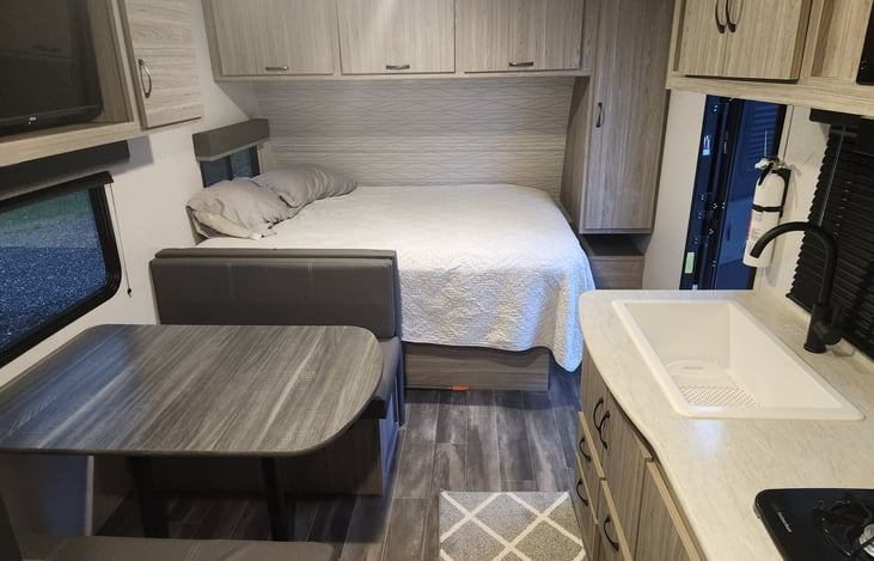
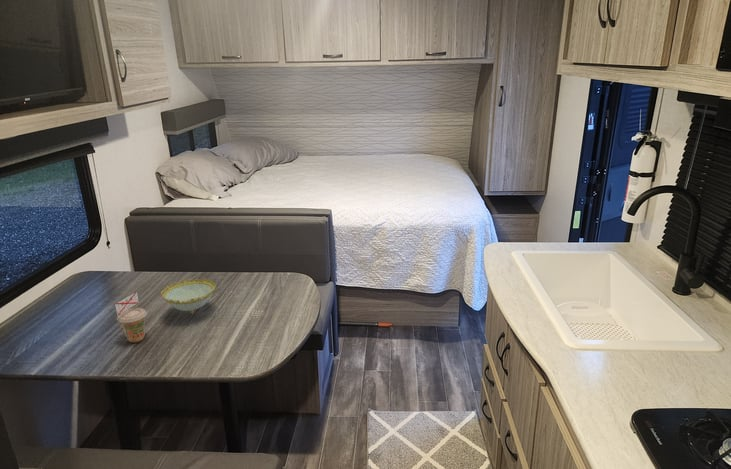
+ beverage cup (132, 318)
+ decorative bowl (190, 300)
